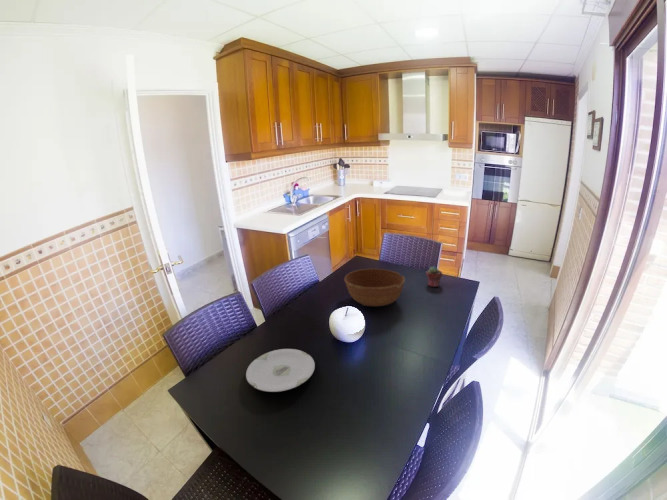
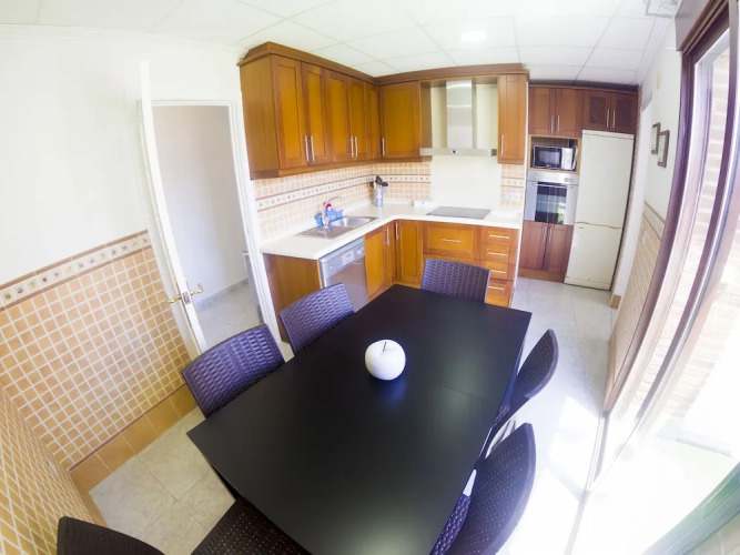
- plate (281, 370)
- potted succulent (433, 275)
- bowl (374, 289)
